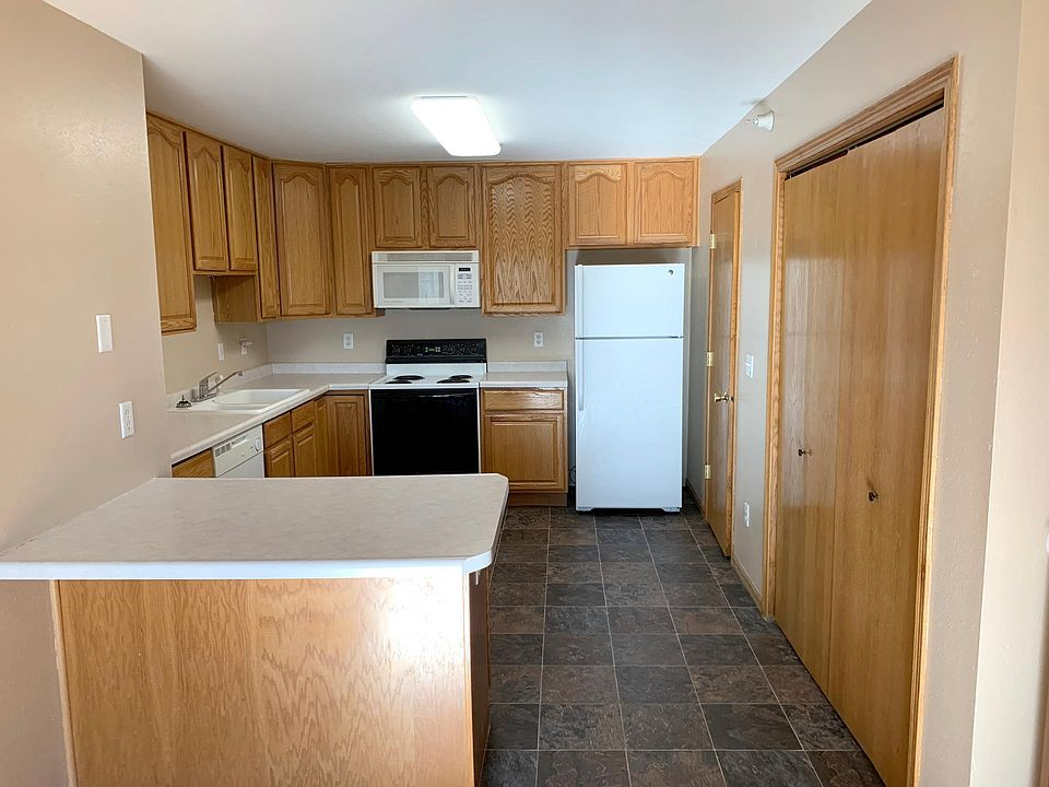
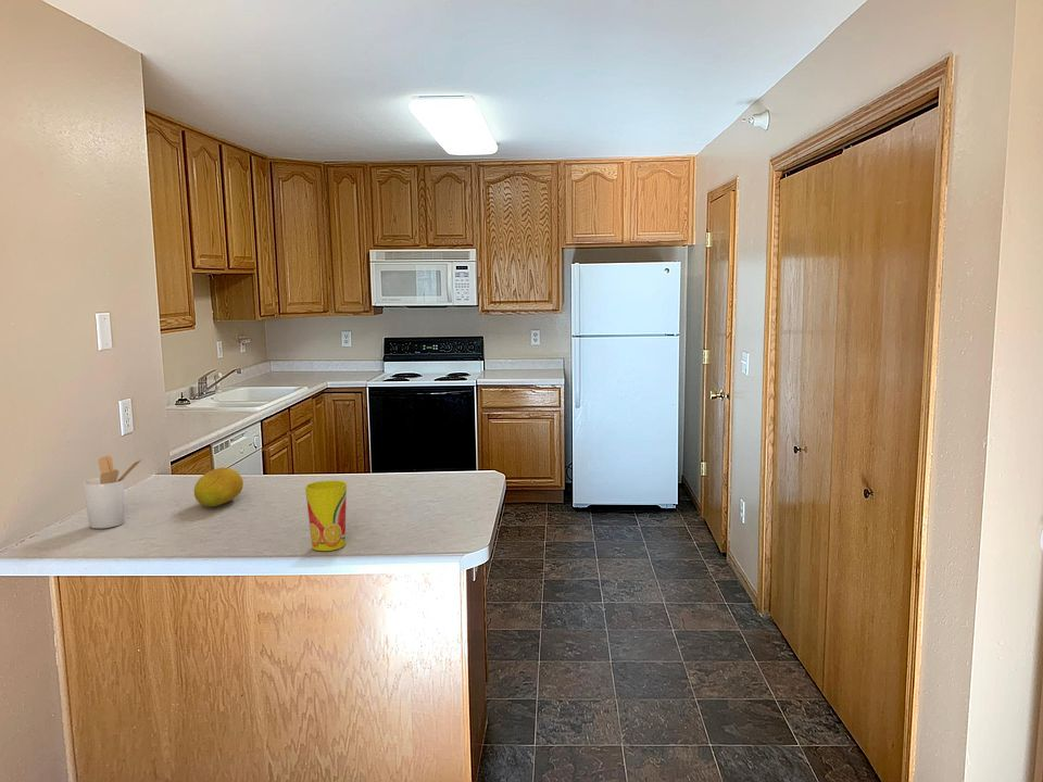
+ cup (327, 515)
+ fruit (217, 487)
+ utensil holder (115, 490)
